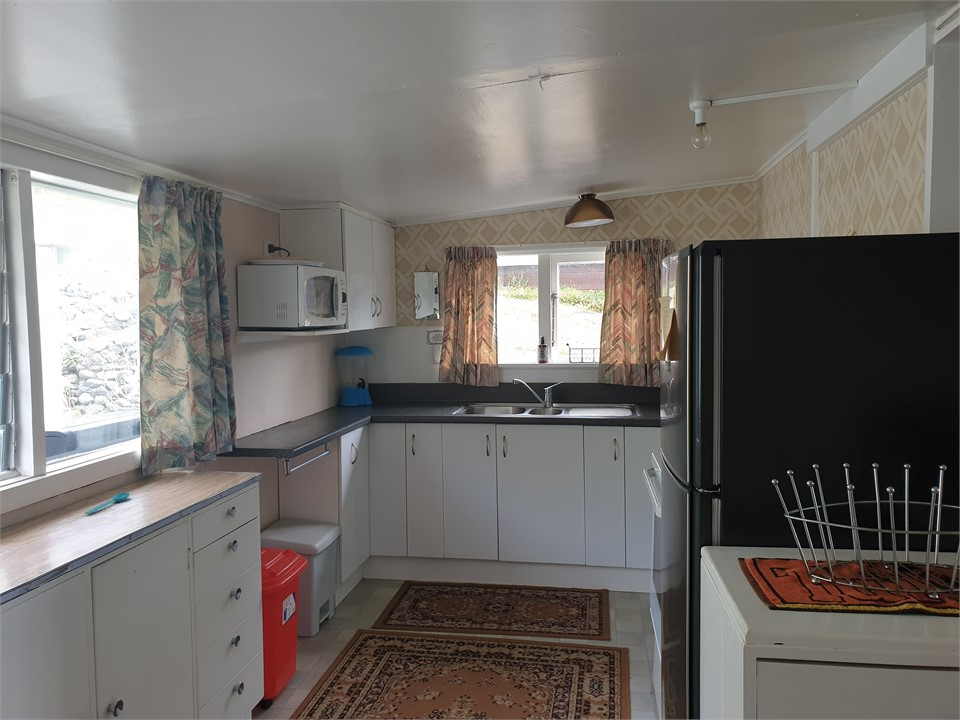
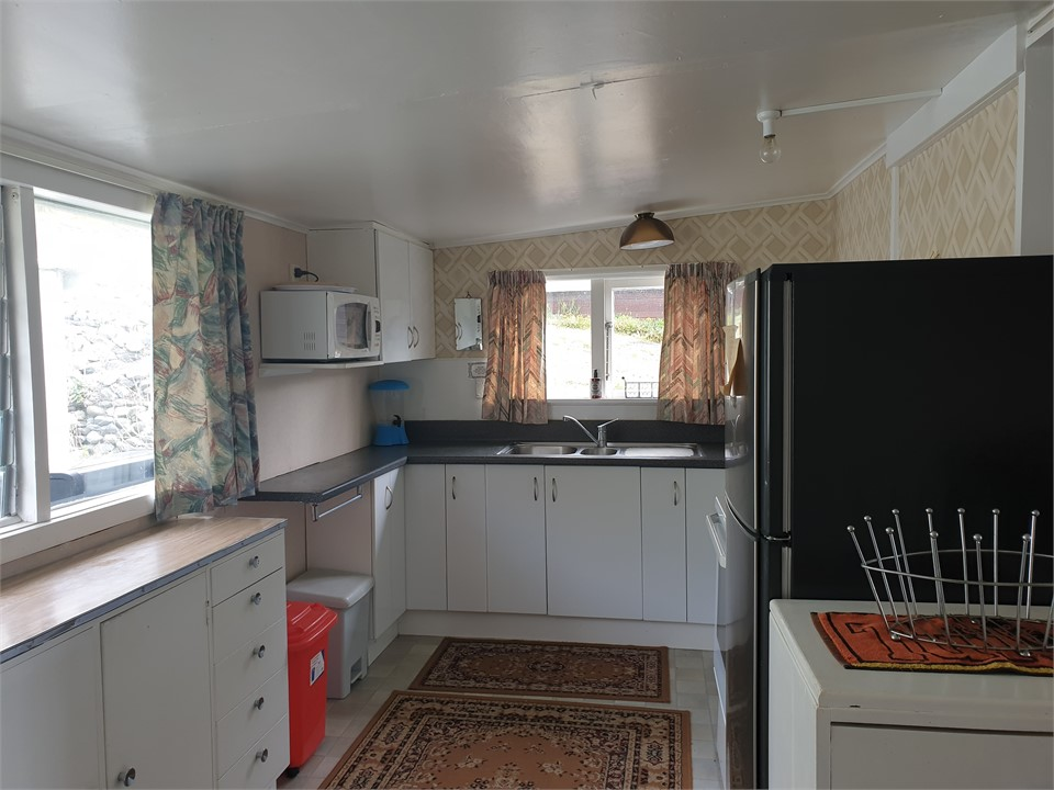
- spoon (108, 502)
